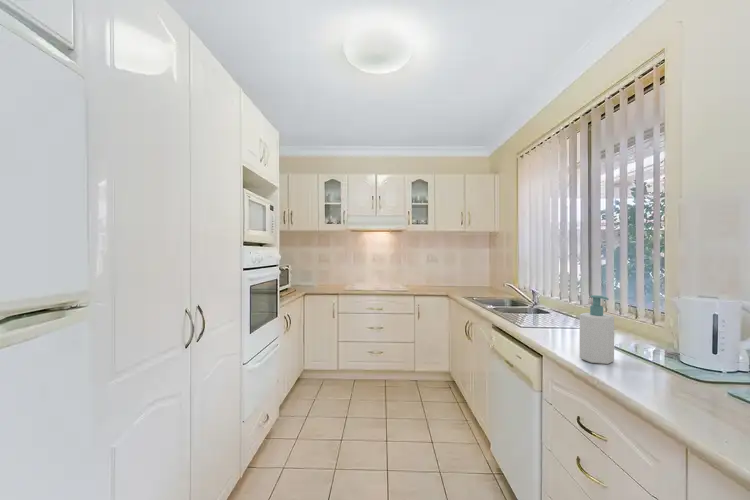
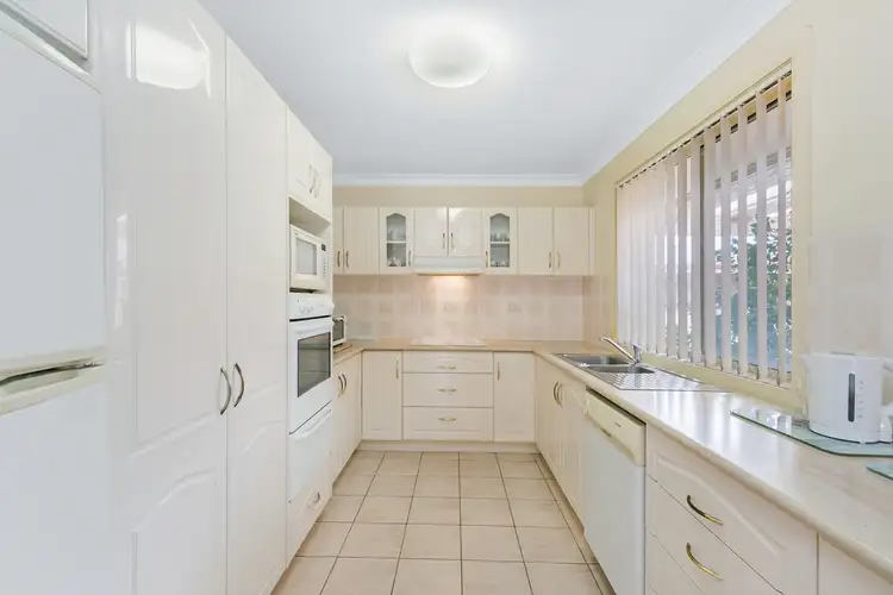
- soap bottle (596, 327)
